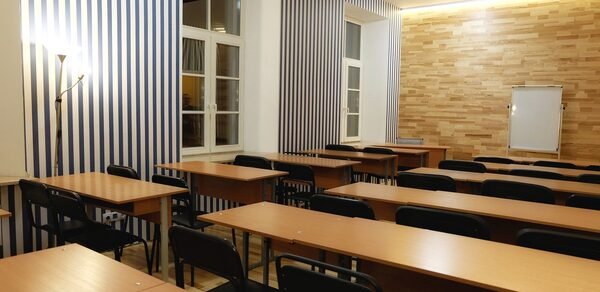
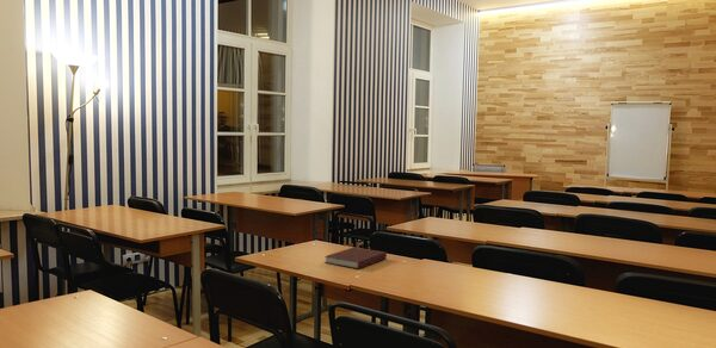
+ notebook (356, 256)
